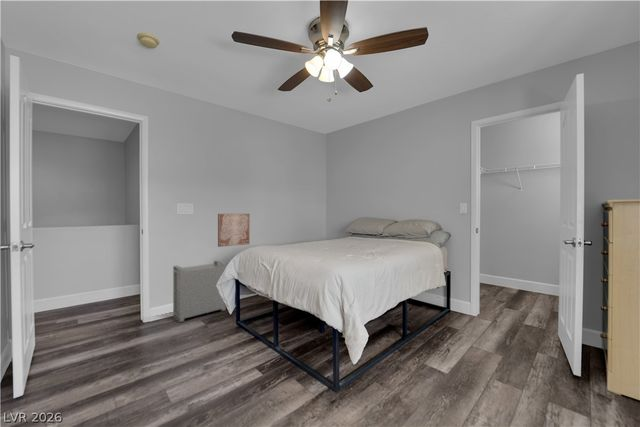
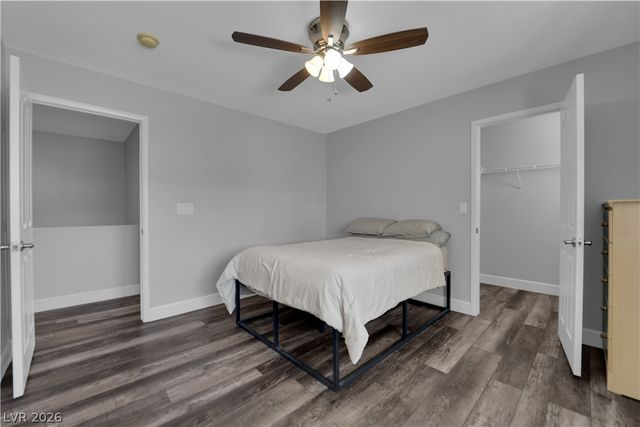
- storage bin (200, 288)
- wall art (234, 229)
